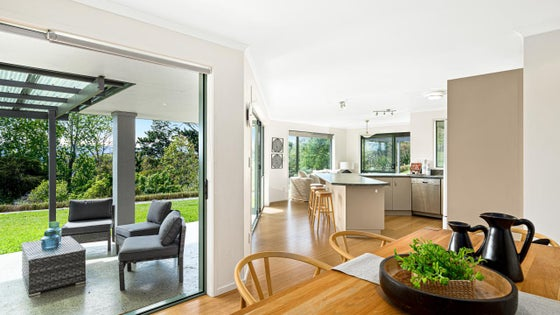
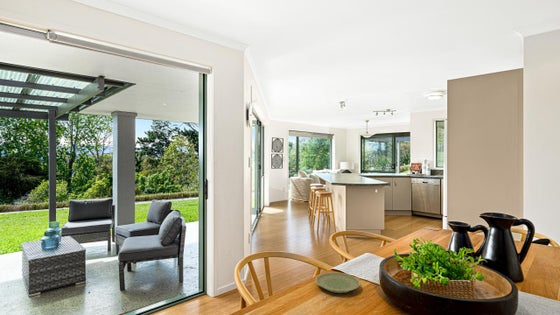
+ plate (337, 283)
